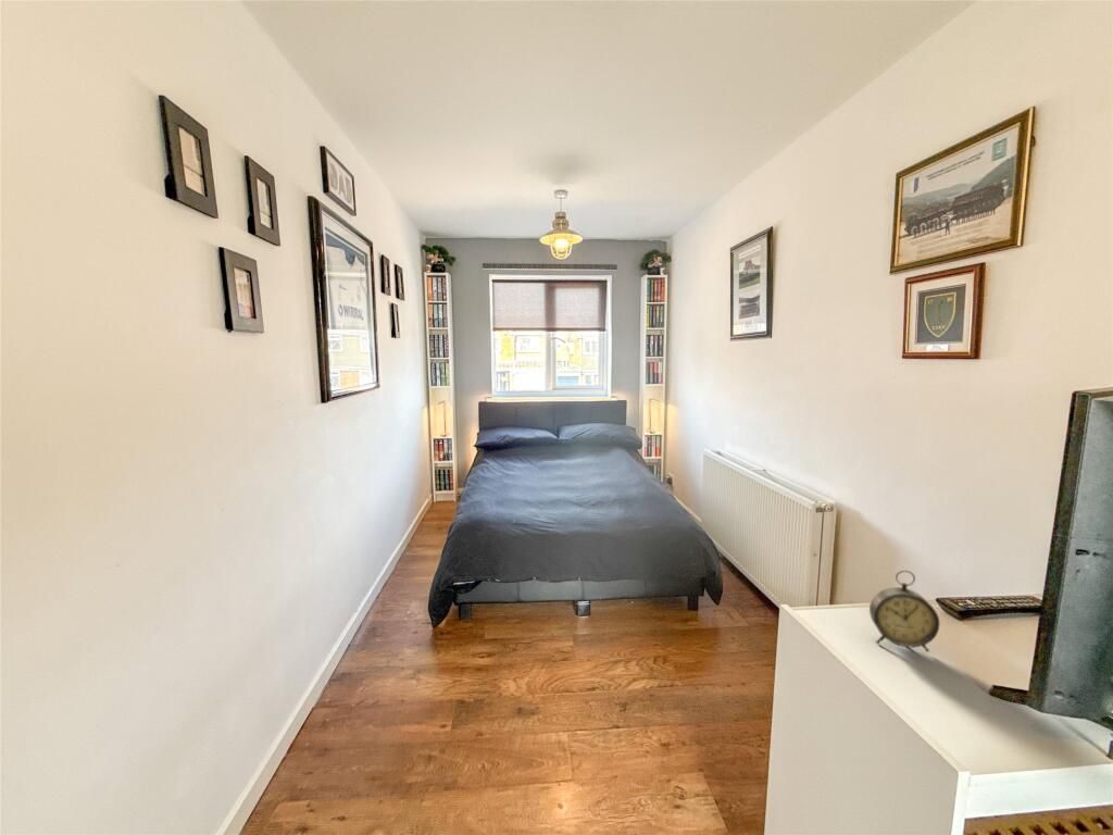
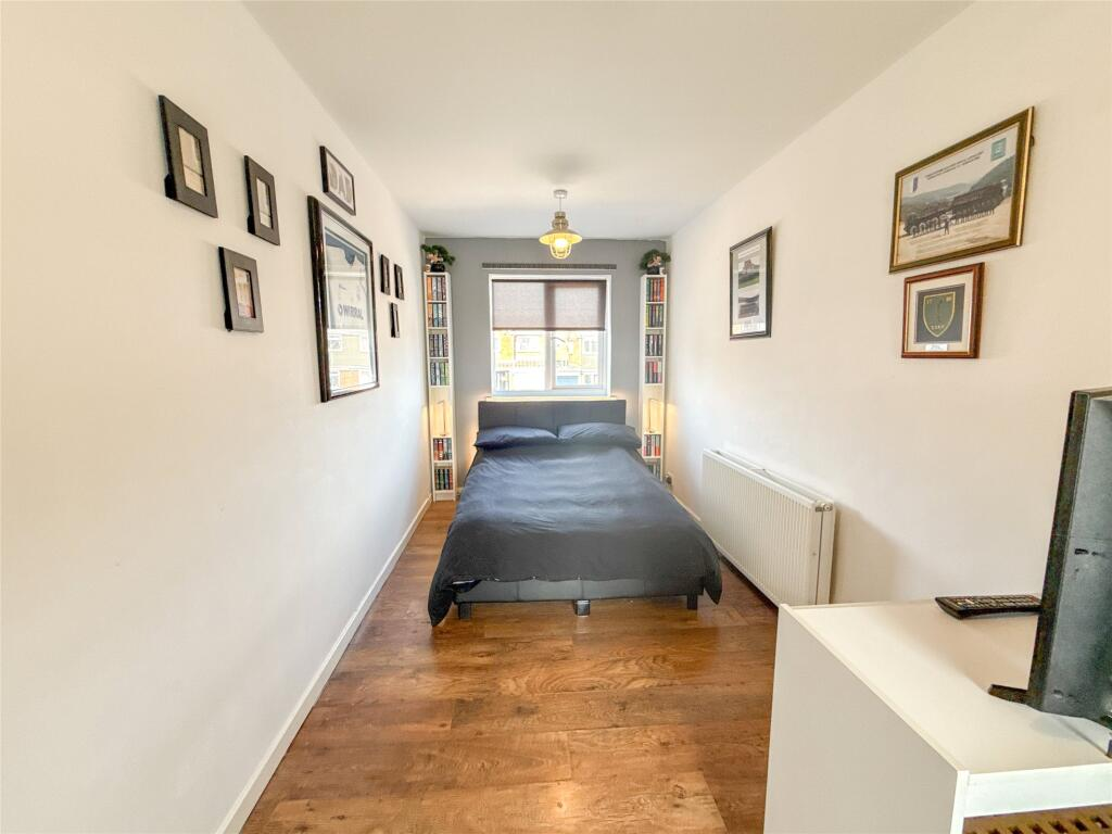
- alarm clock (902, 608)
